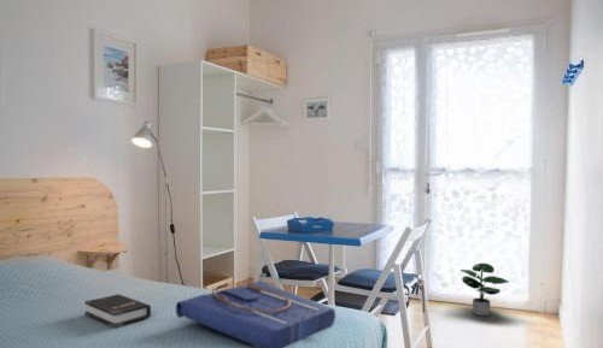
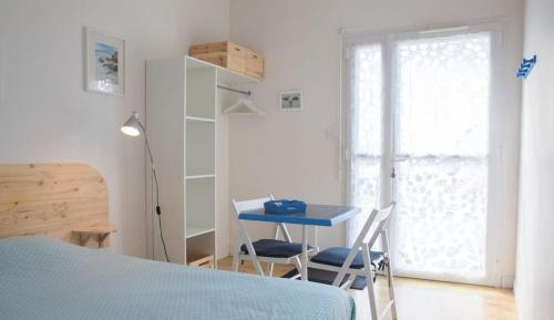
- hardback book (117, 308)
- potted plant (484, 290)
- tote bag (258, 307)
